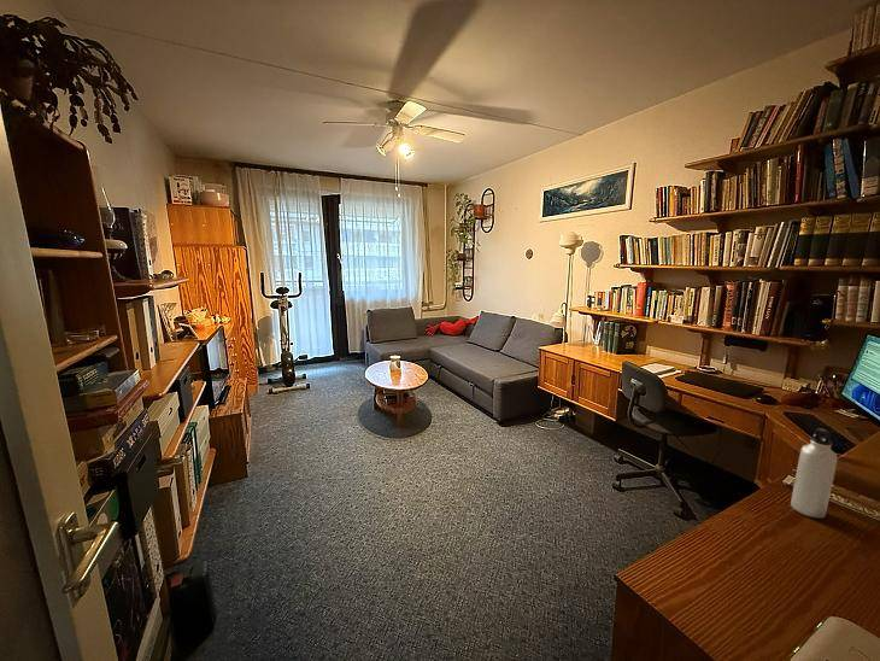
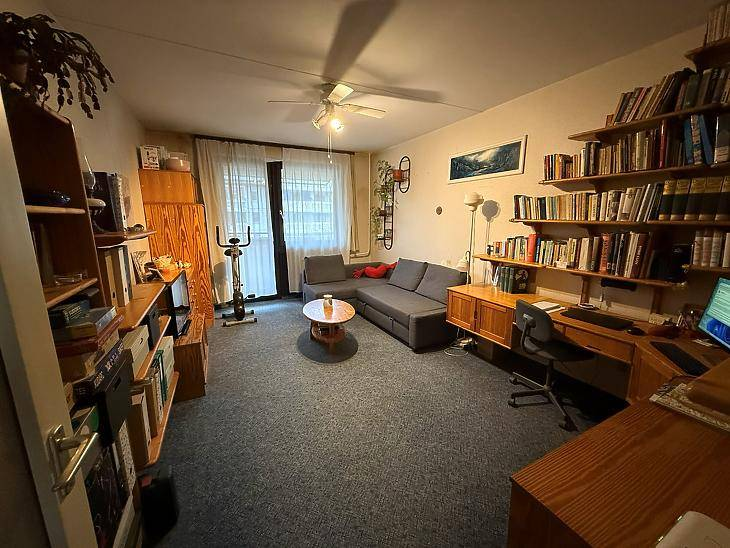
- water bottle (815, 470)
